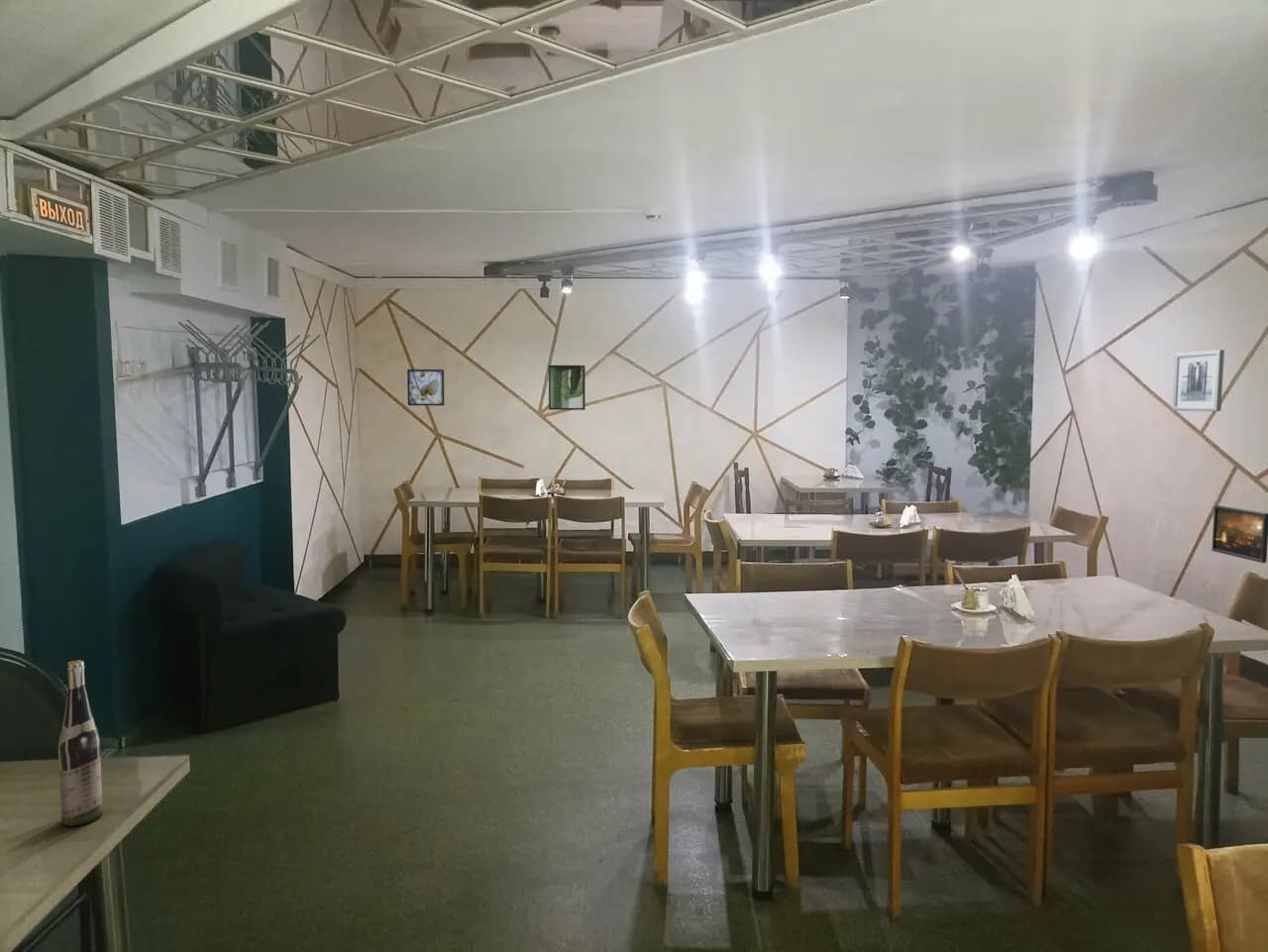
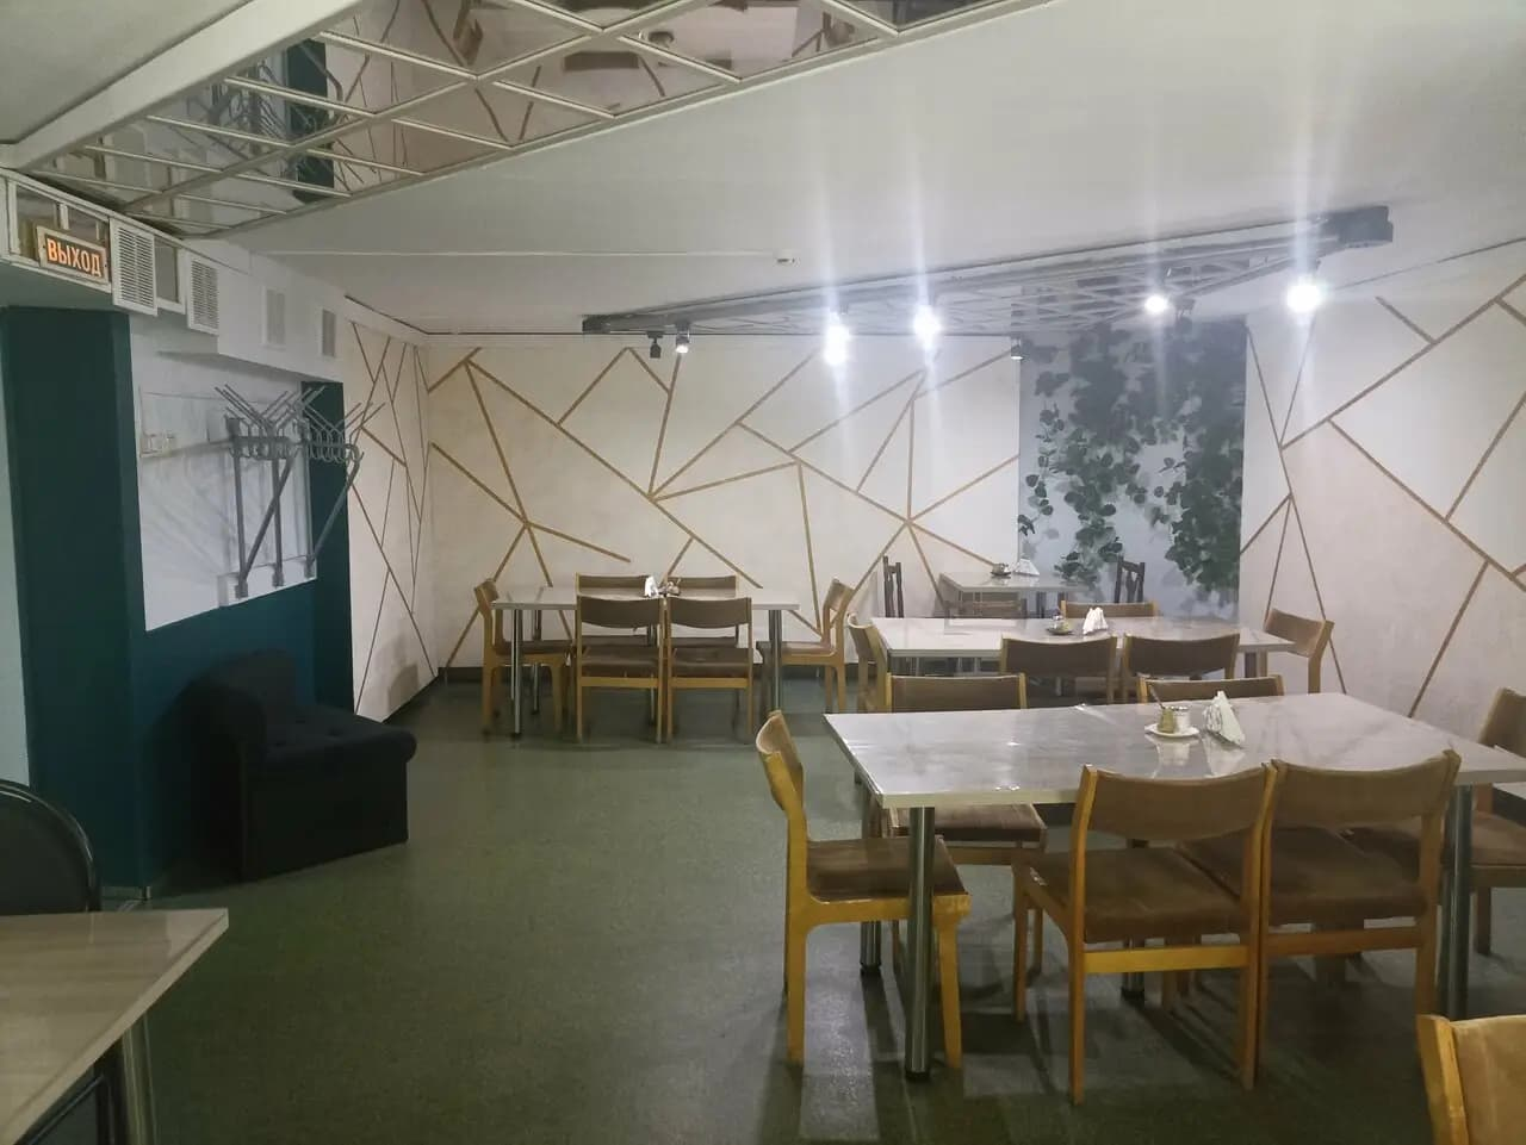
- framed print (567, 387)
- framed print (425, 387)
- wall art (1197, 381)
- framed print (1239, 533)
- wine bottle (78, 740)
